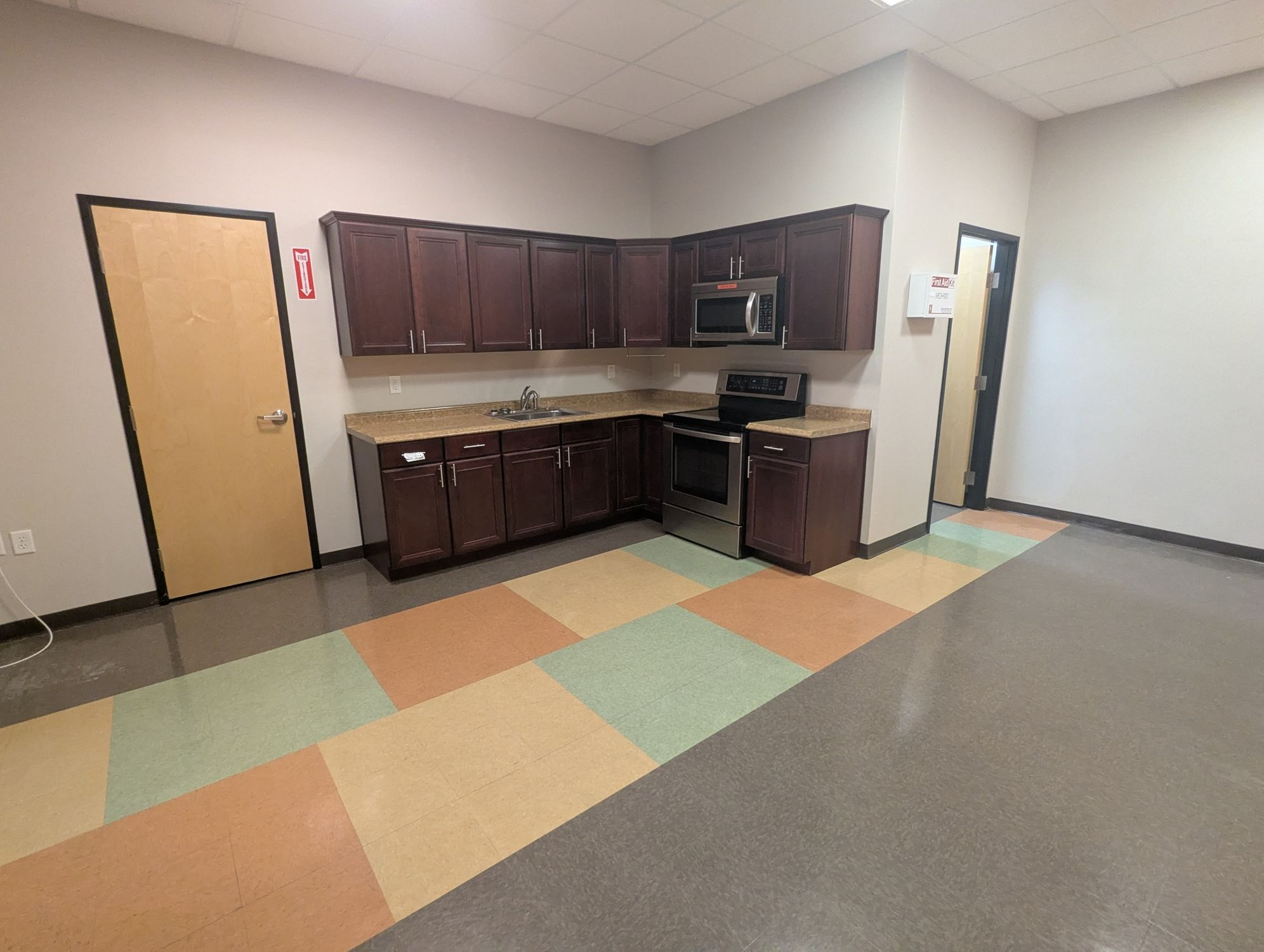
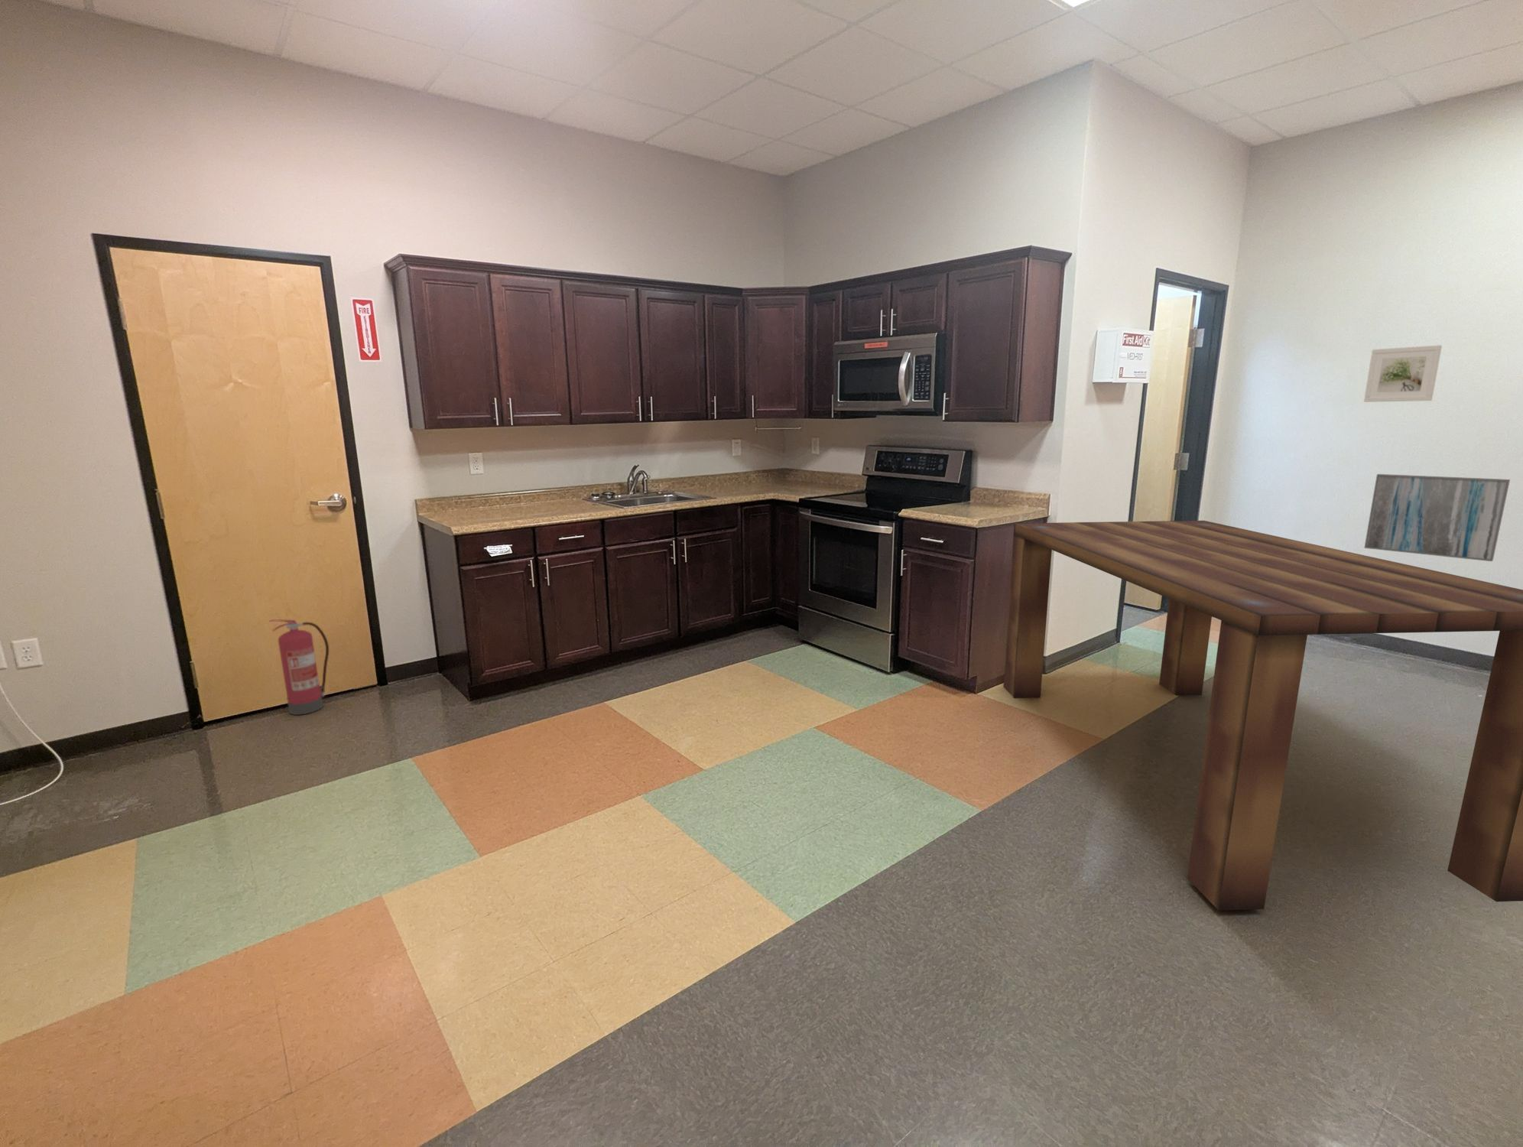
+ wall art (1431, 516)
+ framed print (1401, 373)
+ dining table (1206, 660)
+ fire extinguisher (304, 663)
